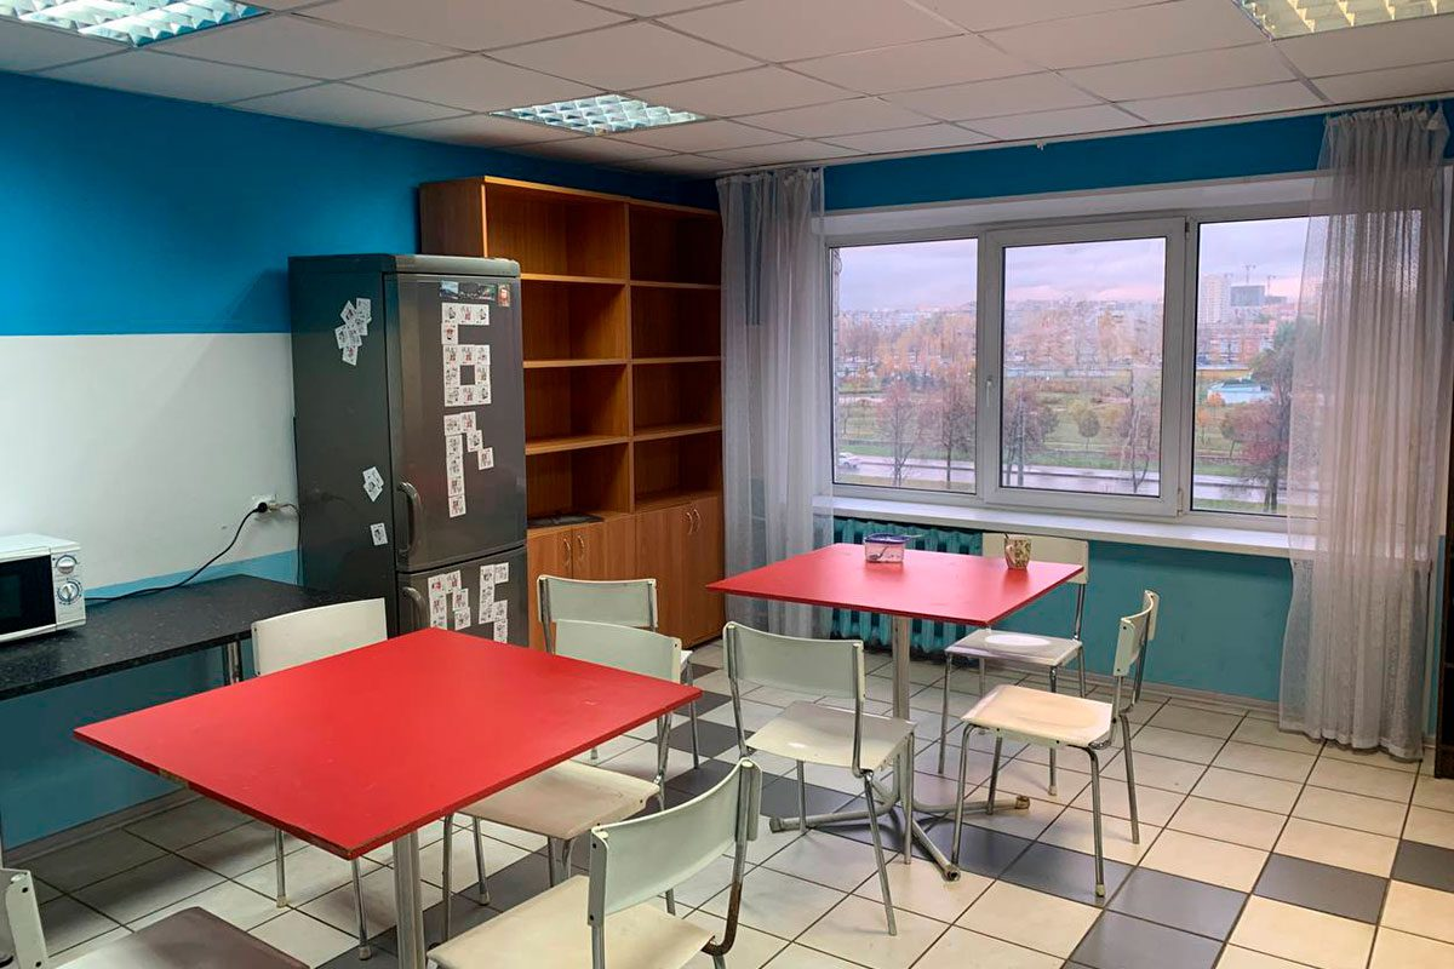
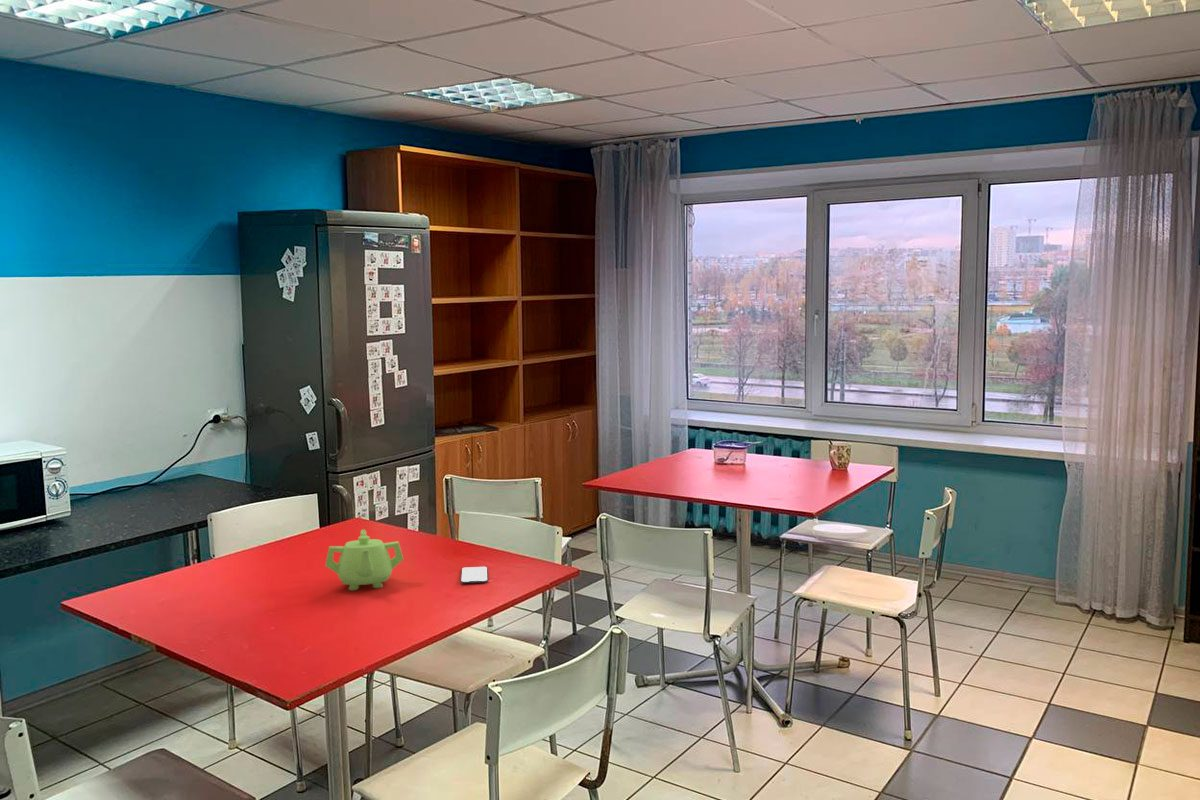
+ smartphone (474, 574)
+ teapot (364, 560)
